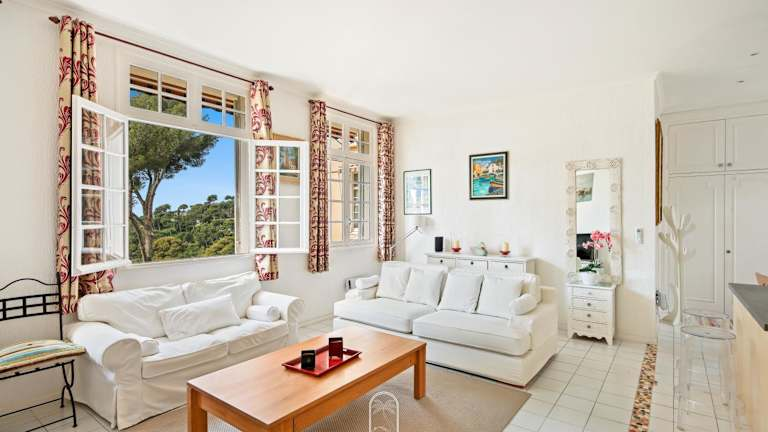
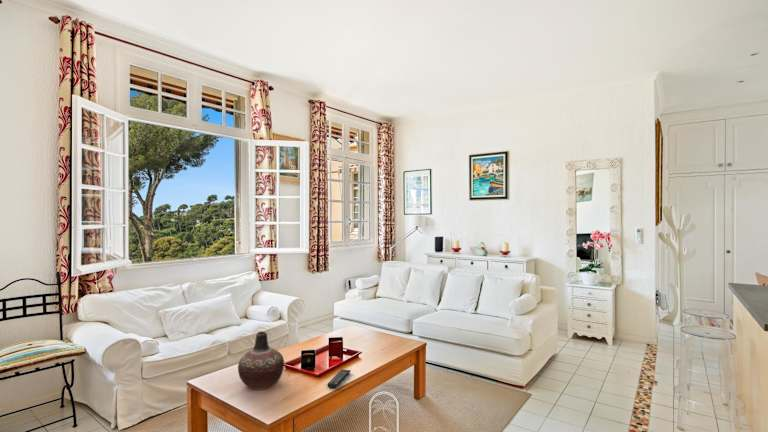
+ vase (261, 358)
+ remote control (339, 378)
